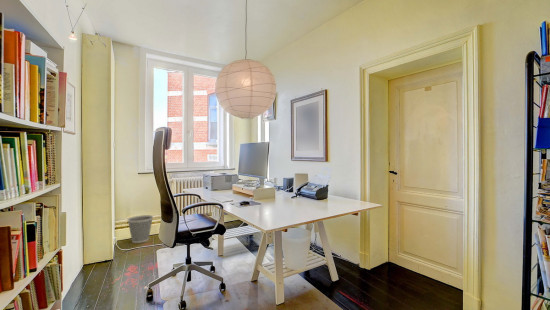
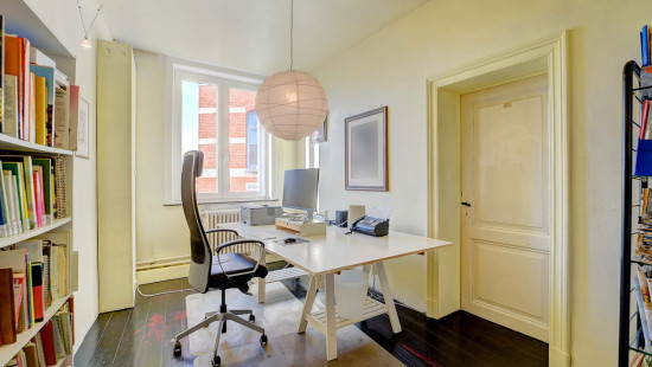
- wastebasket (140, 229)
